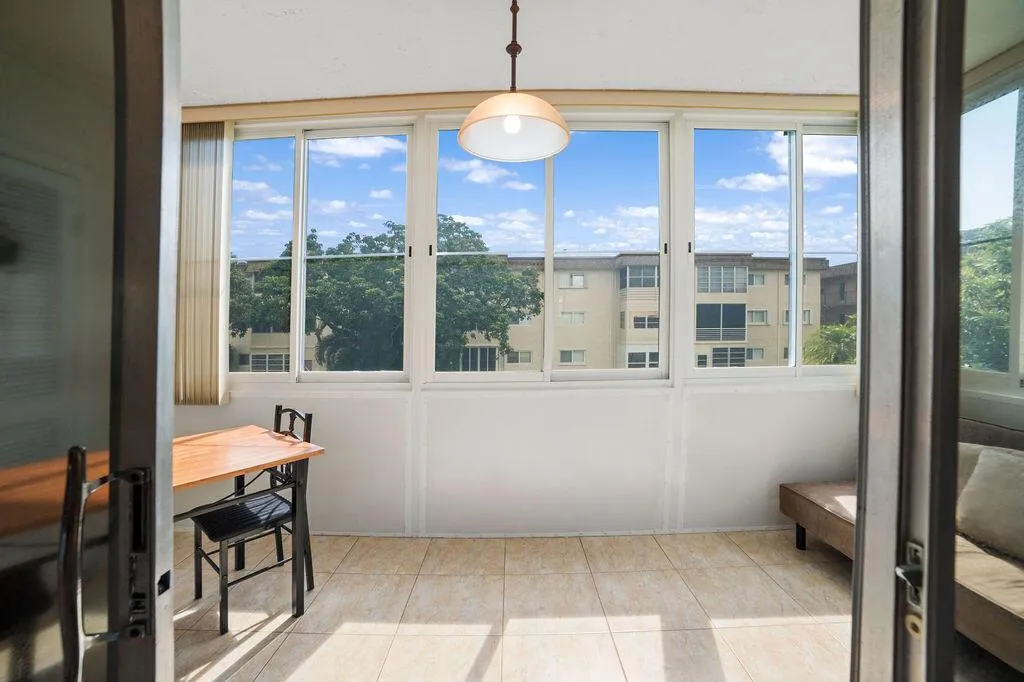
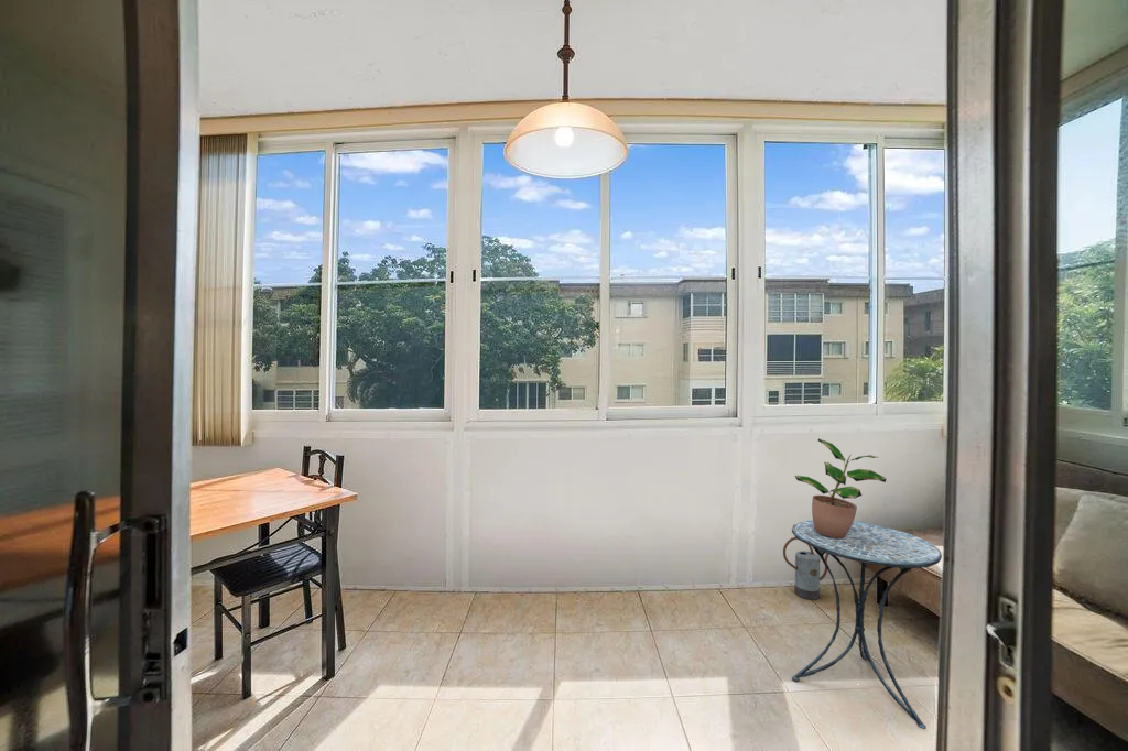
+ watering can (807, 565)
+ side table (860, 611)
+ potted plant (834, 489)
